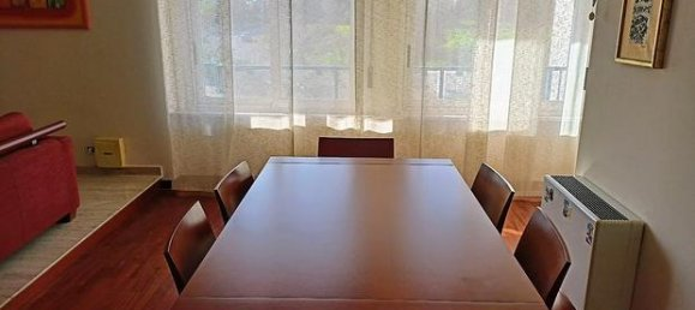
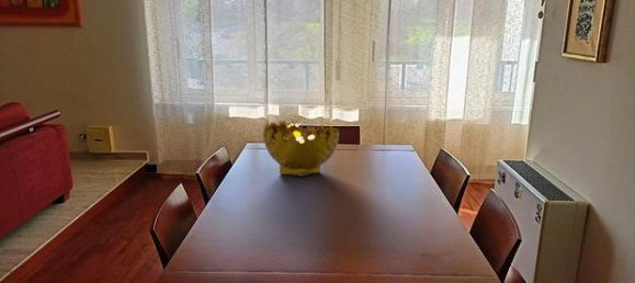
+ decorative bowl (301, 148)
